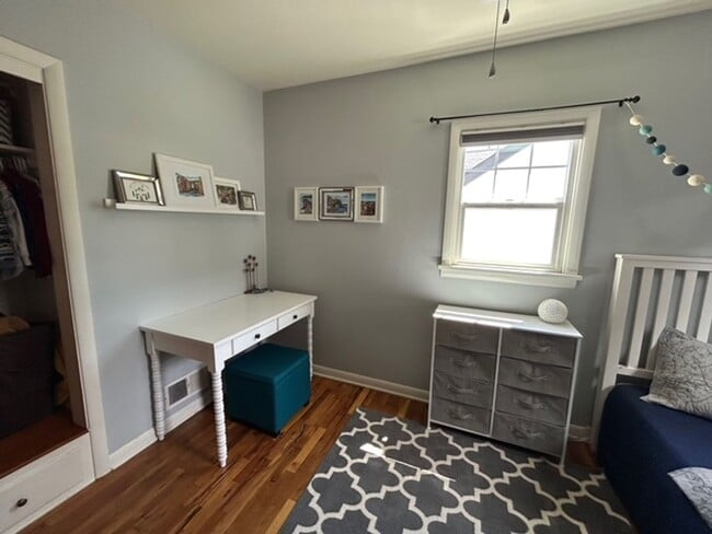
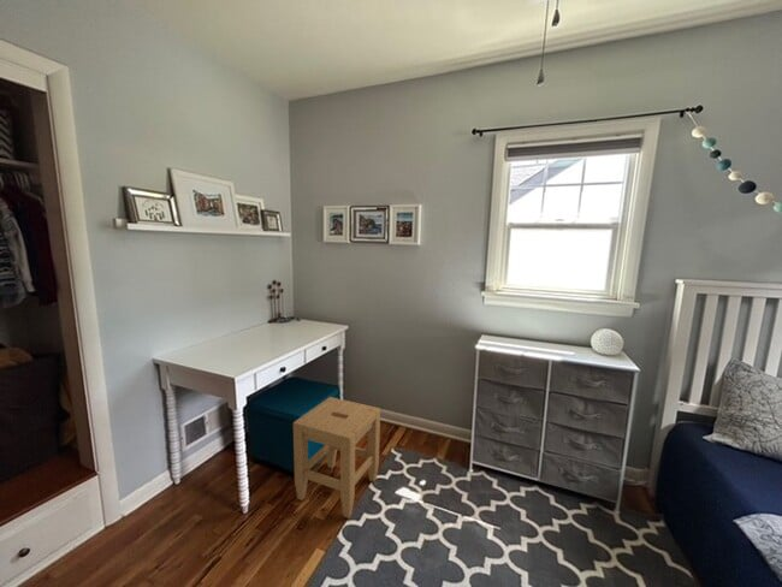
+ stool (339, 450)
